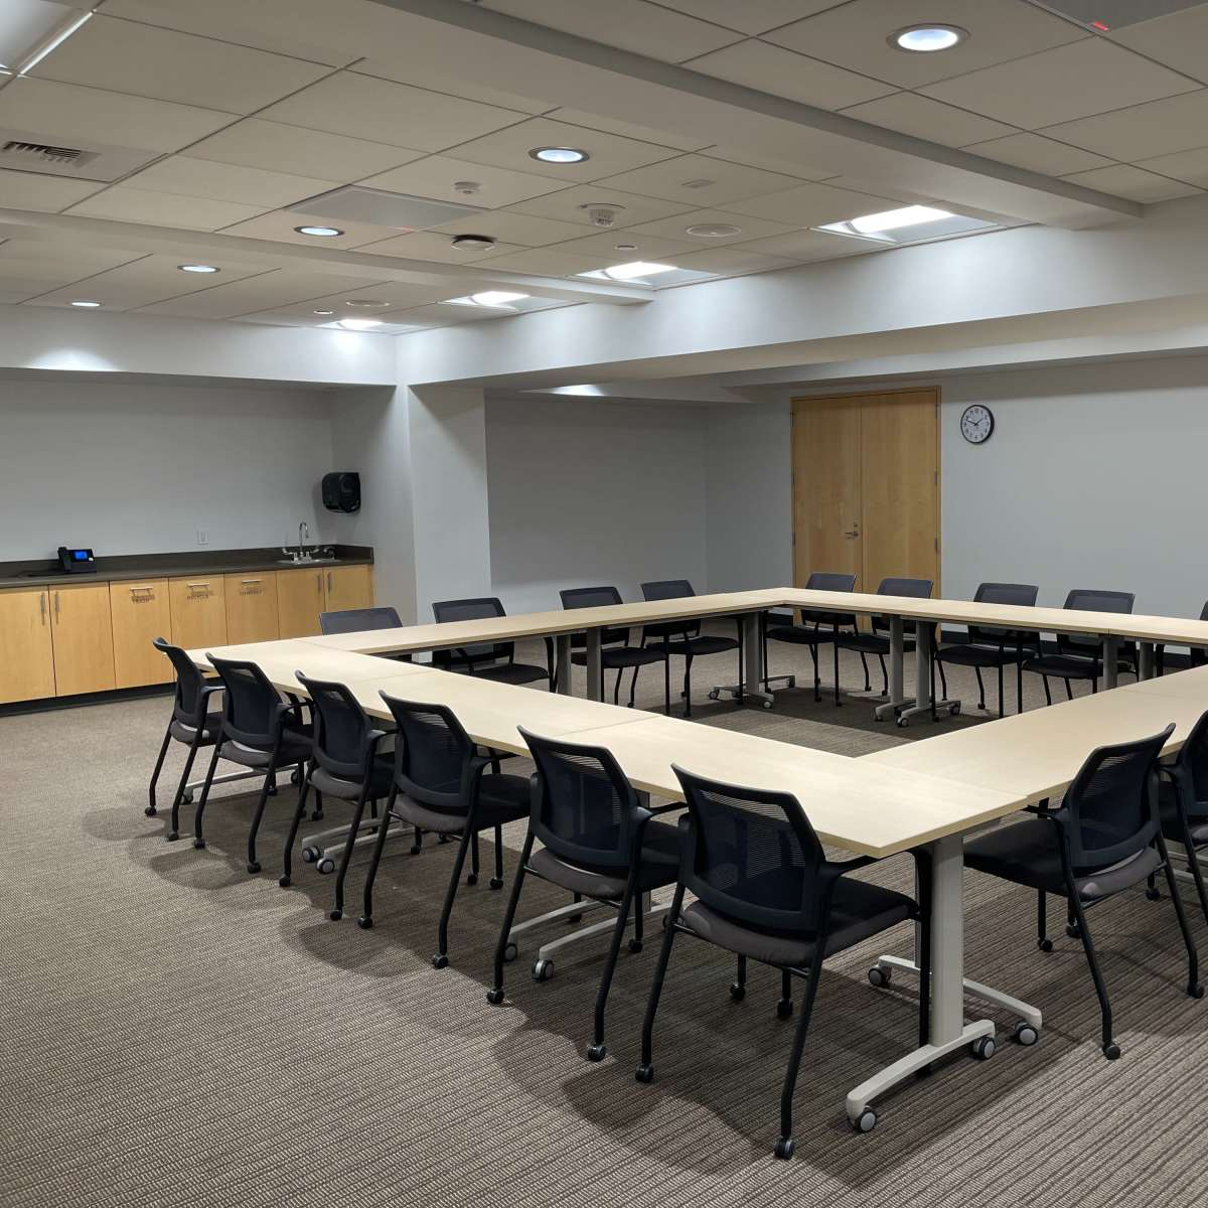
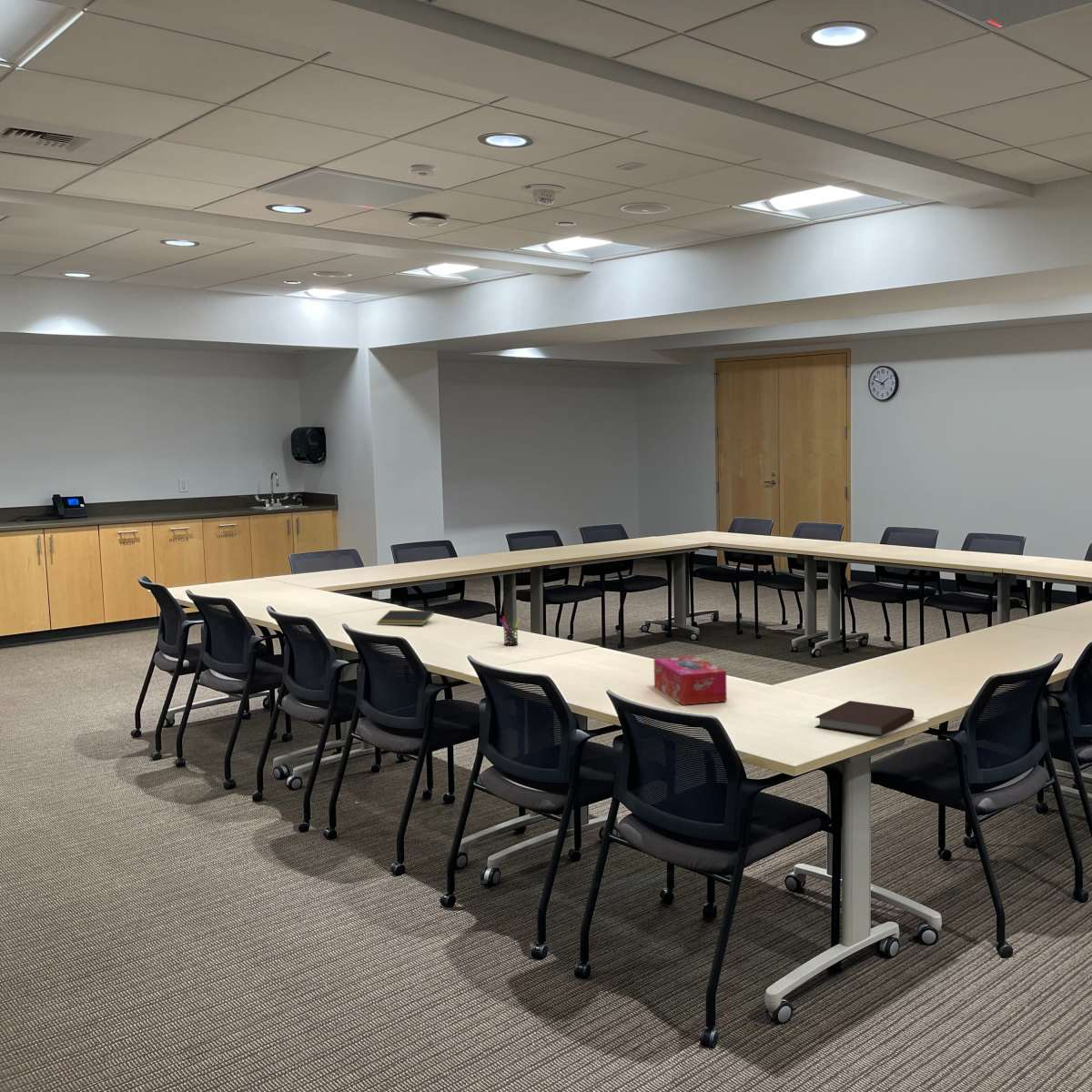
+ notebook (864, 718)
+ notepad (406, 617)
+ tissue box (689, 679)
+ pen holder (510, 630)
